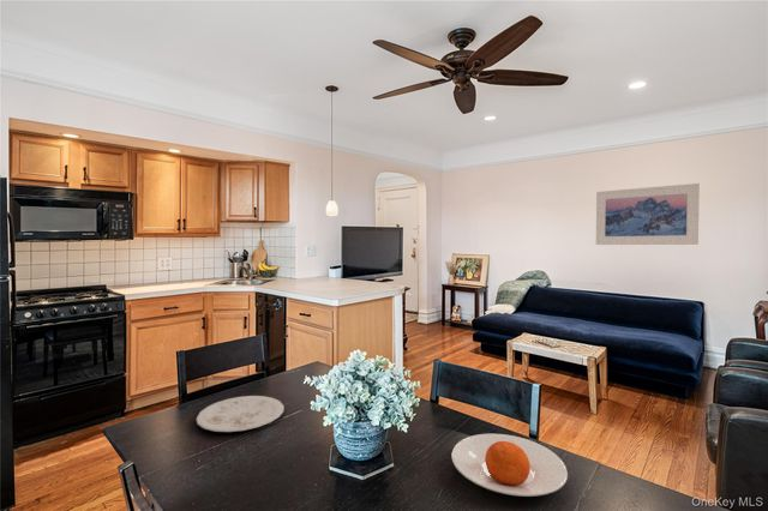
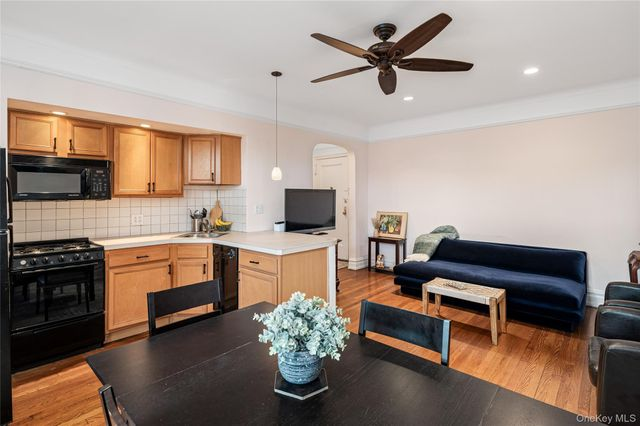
- plate (241, 413)
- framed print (643, 216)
- plate (506, 456)
